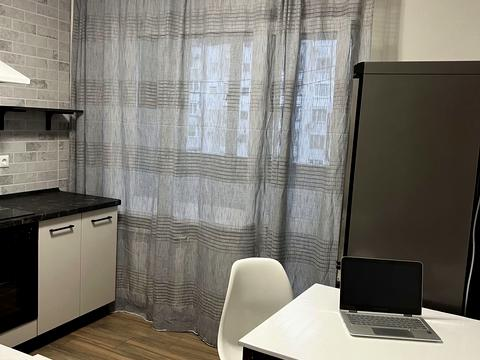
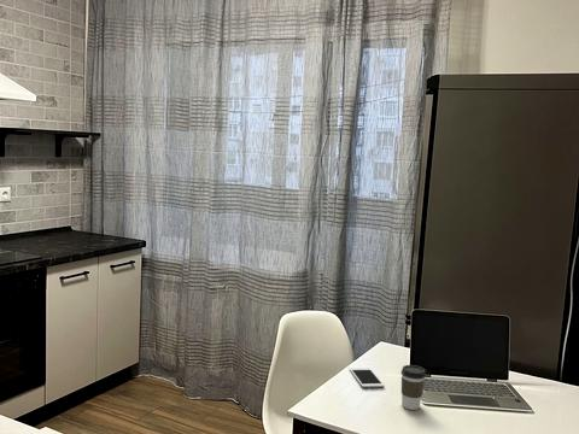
+ cell phone (365, 376)
+ coffee cup (411, 387)
